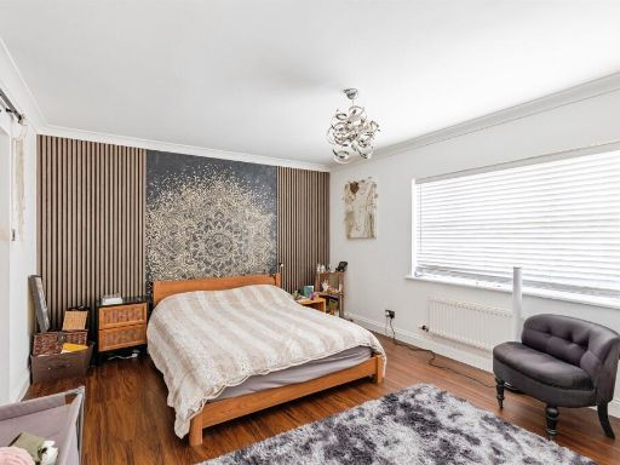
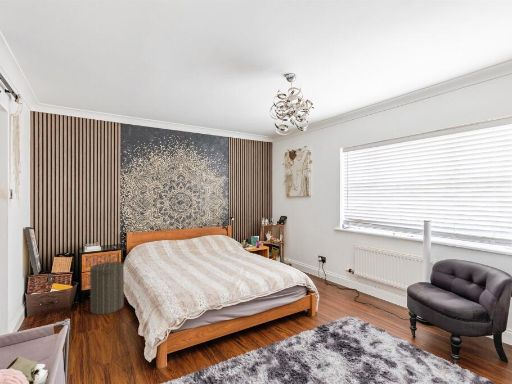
+ laundry hamper (107, 283)
